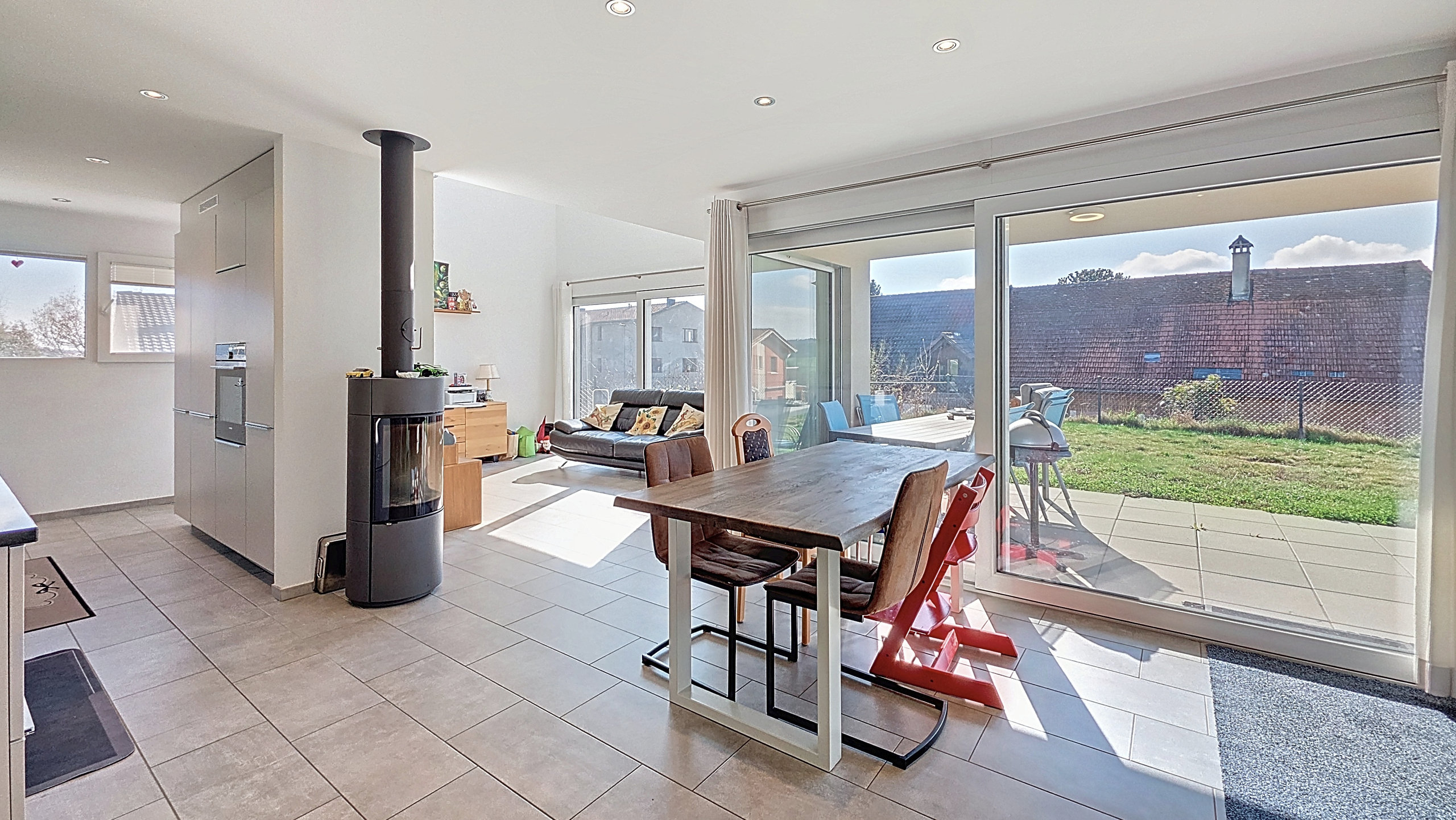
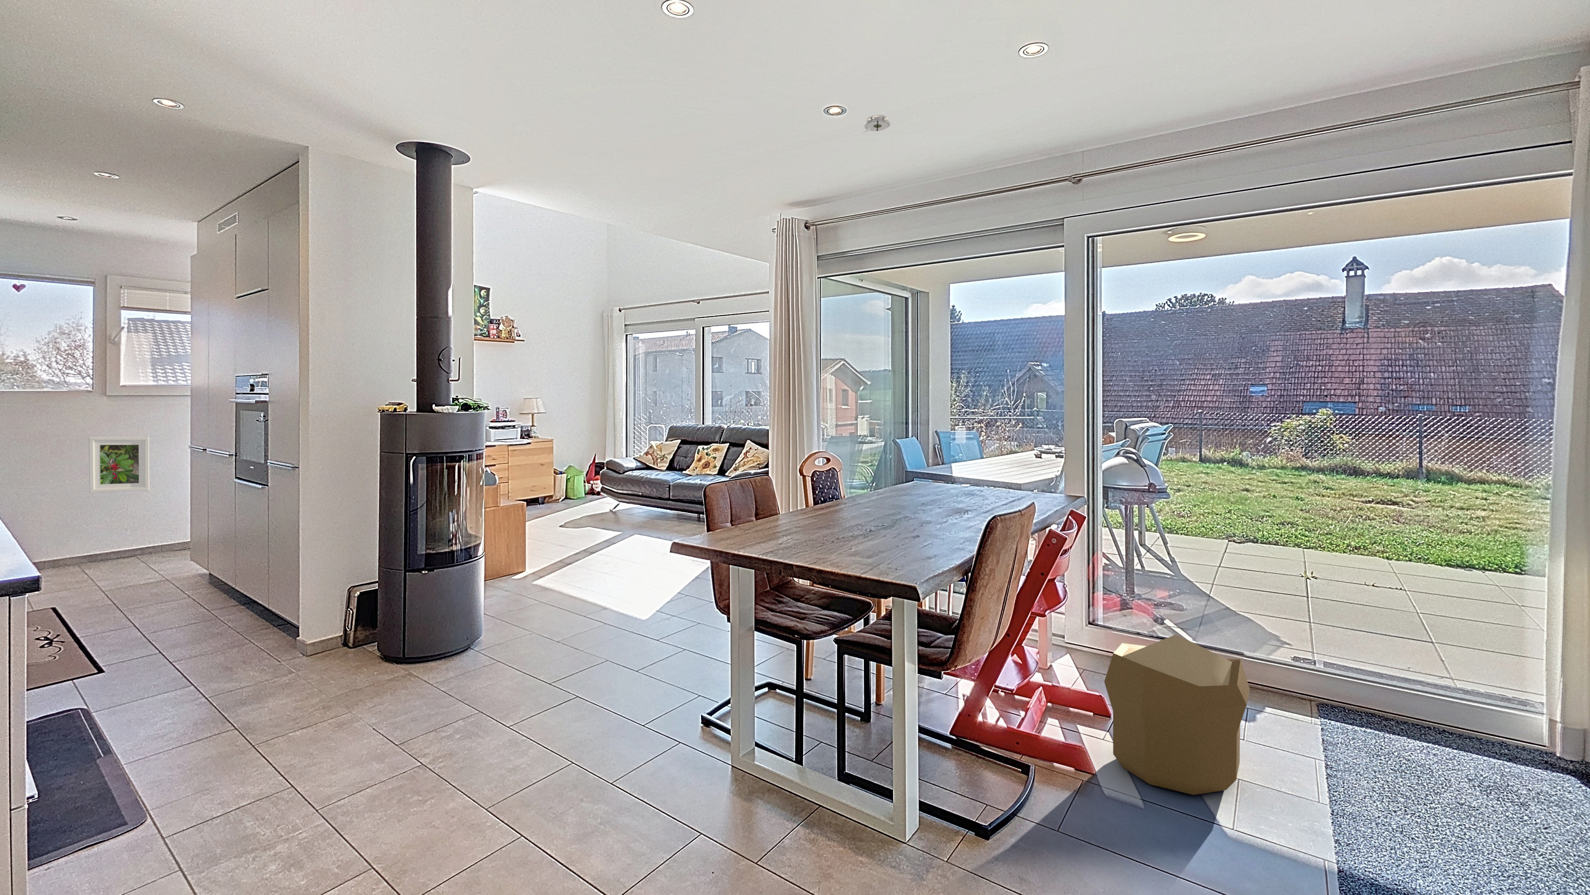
+ smoke detector (877, 123)
+ pouf (1176, 703)
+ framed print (119, 464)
